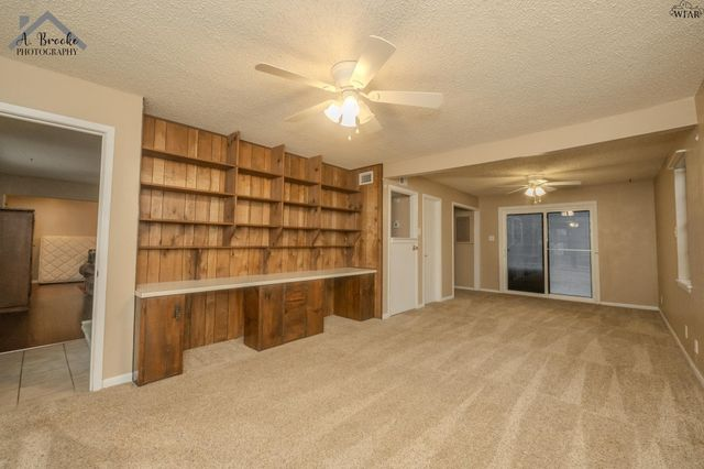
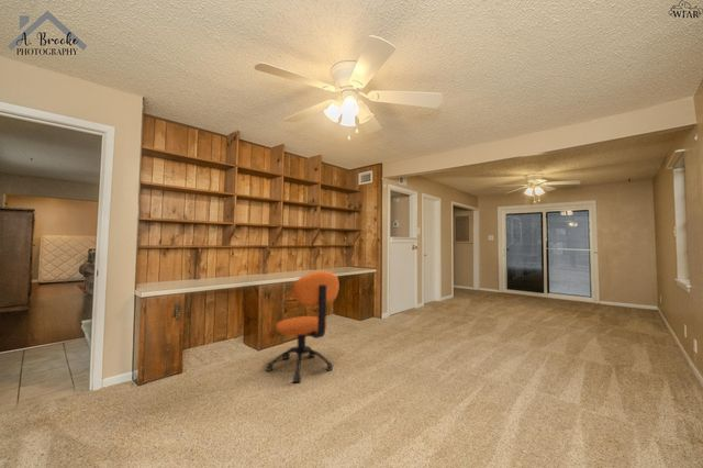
+ office chair (302, 317)
